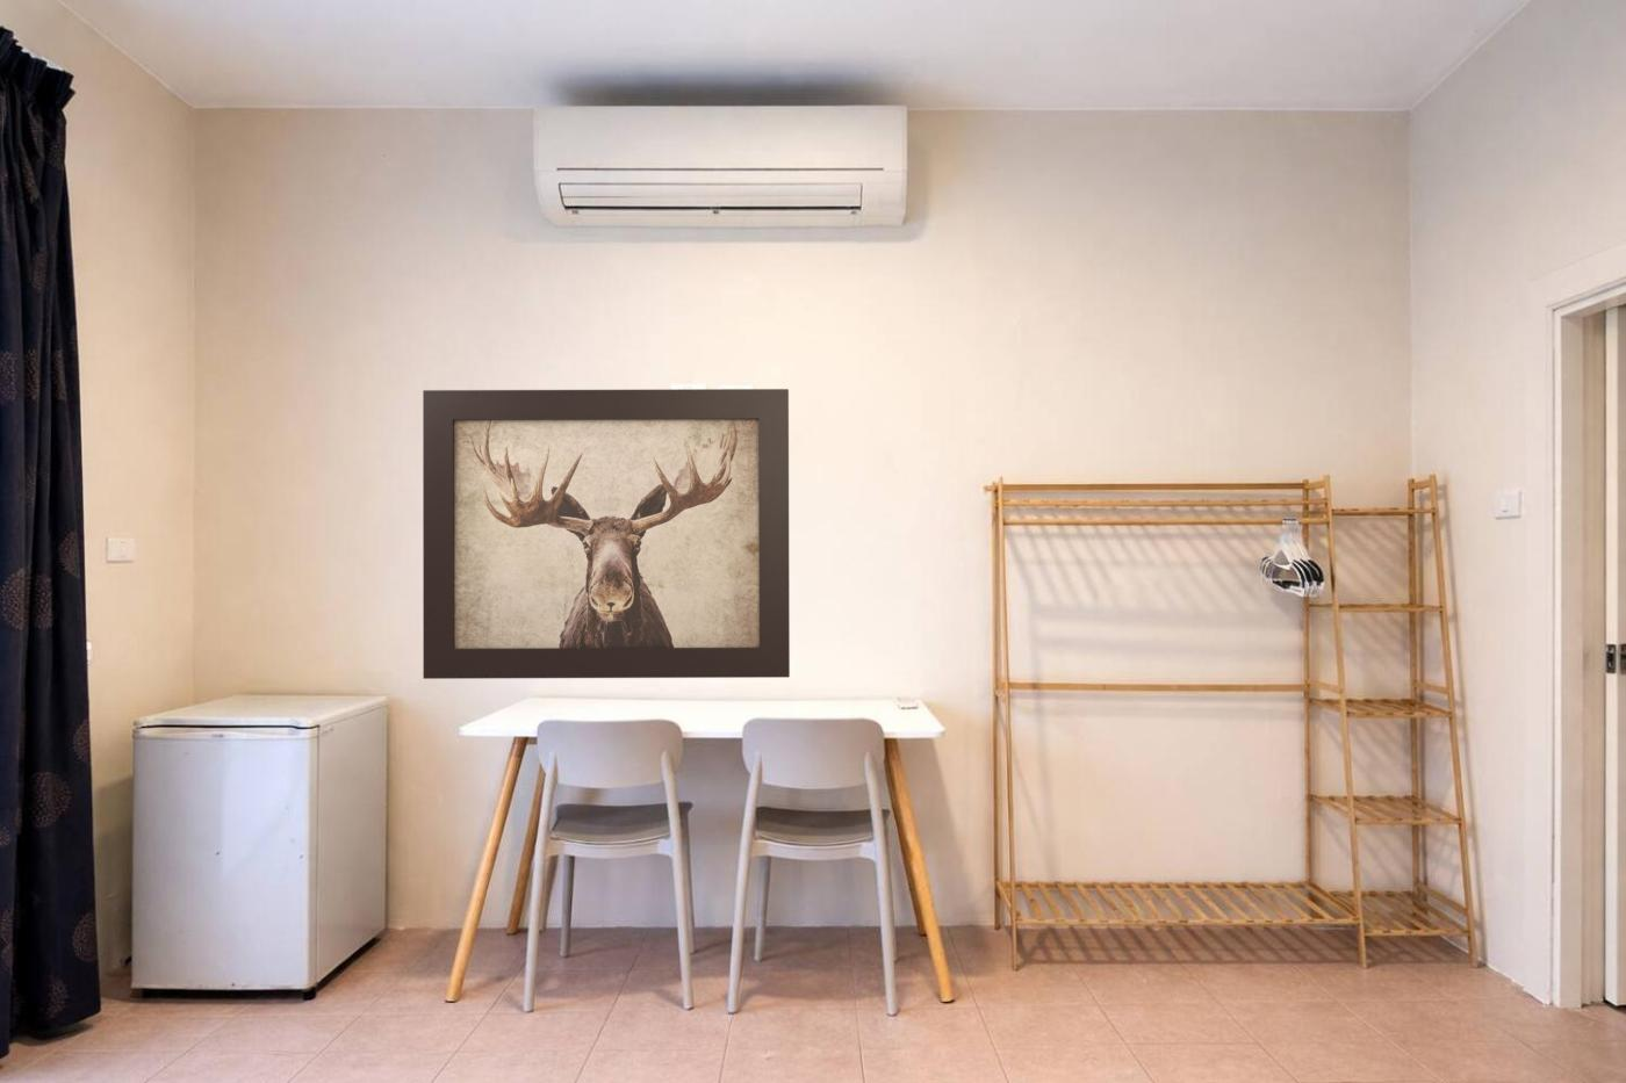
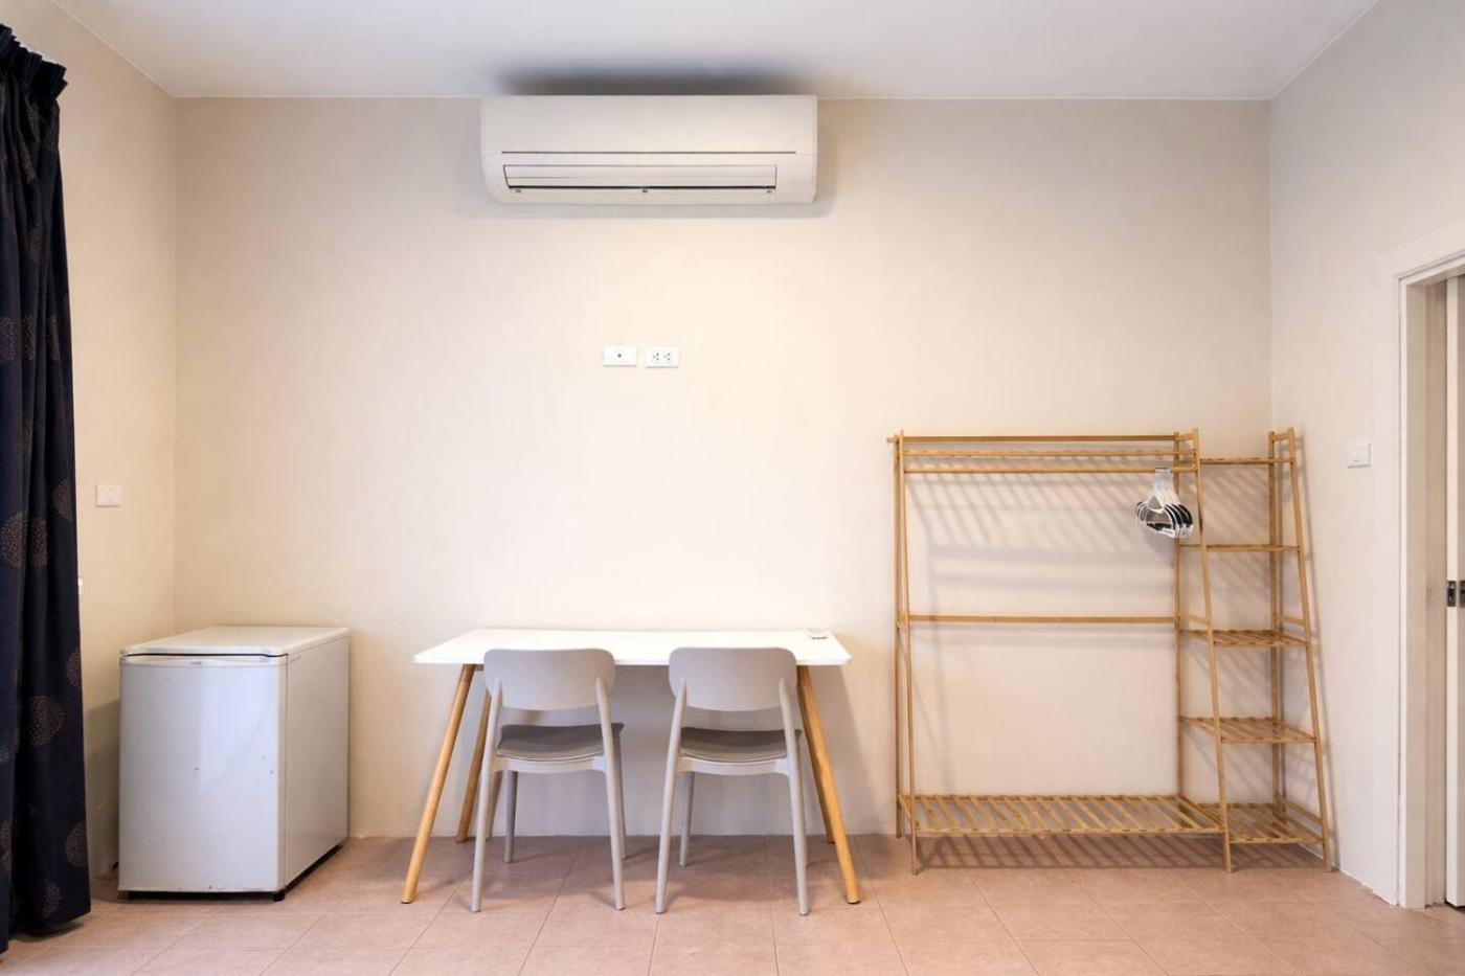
- wall art (606, 533)
